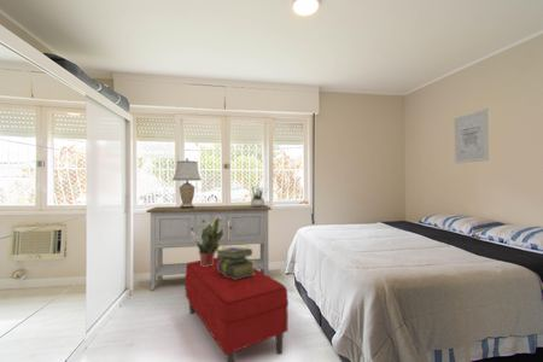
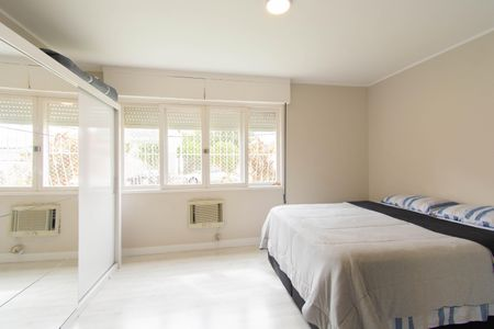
- bench (229, 300)
- stack of books (234, 261)
- wall art (469, 138)
- table lamp (187, 182)
- sideboard (218, 244)
- potted plant (206, 239)
- potted plant (257, 194)
